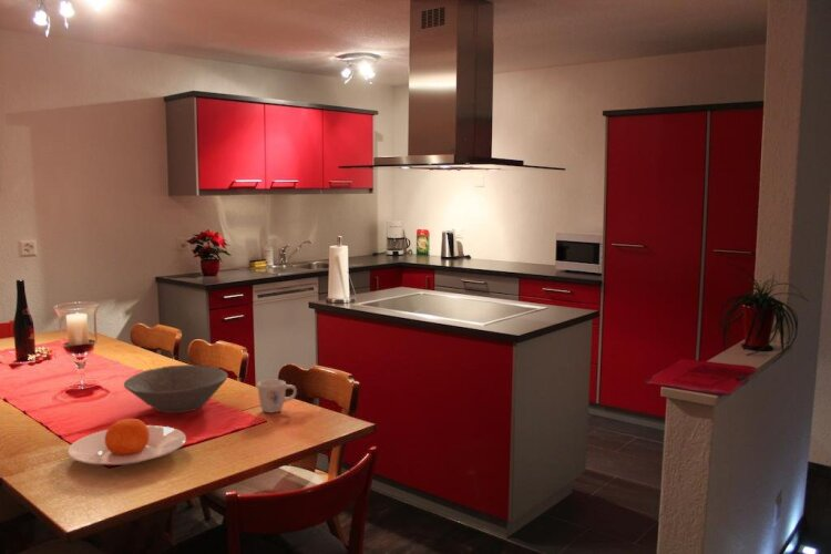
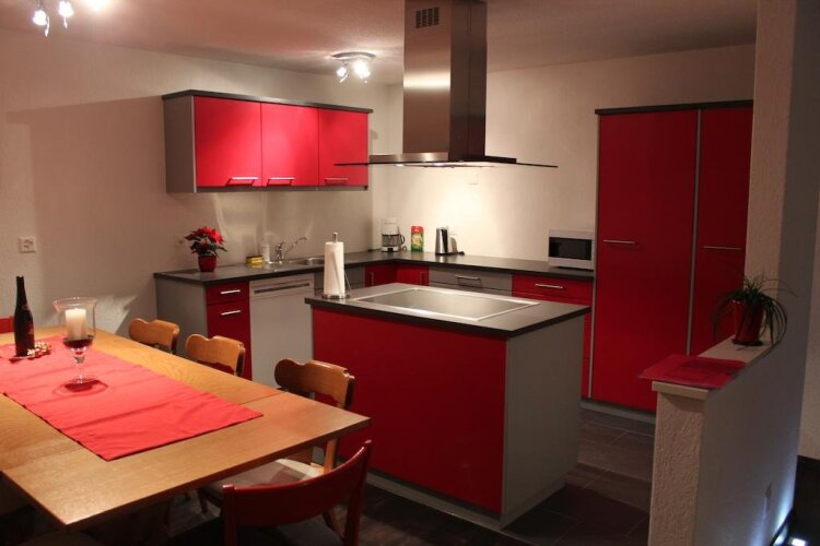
- bowl (177, 391)
- plate (127, 439)
- mug (277, 396)
